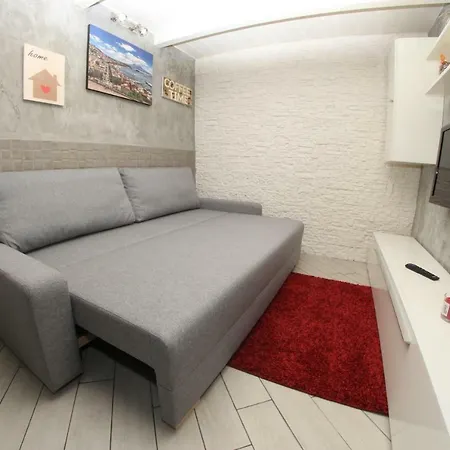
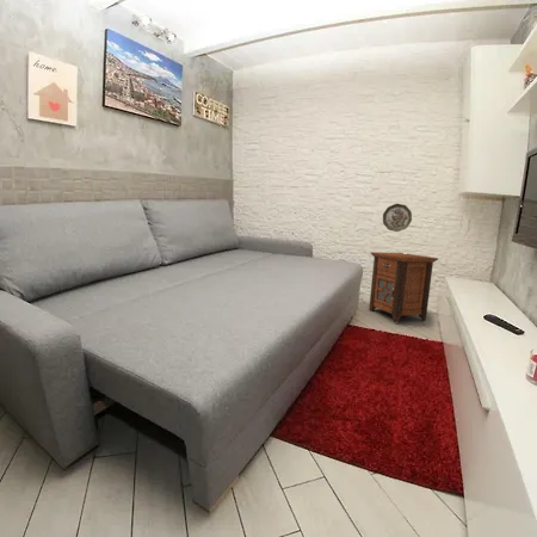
+ nightstand (399, 285)
+ decorative plate (396, 217)
